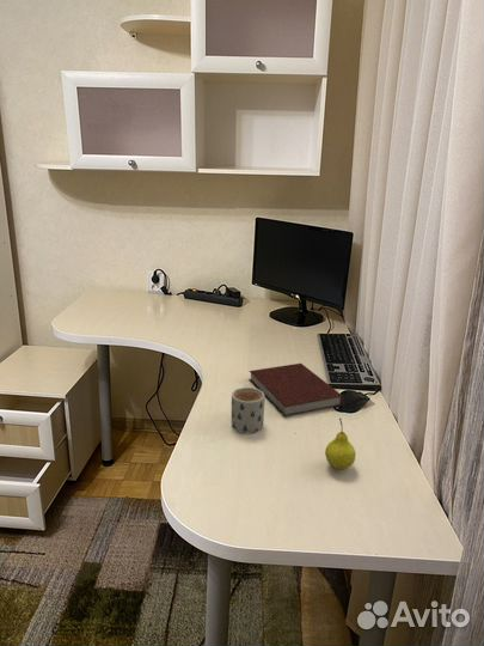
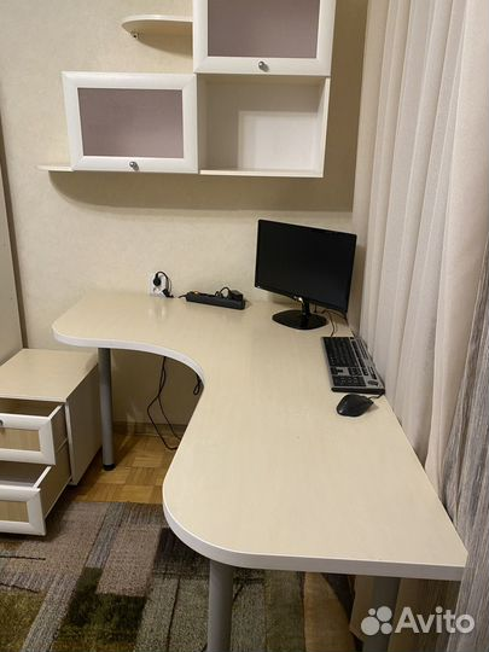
- notebook (293, 386)
- fruit (341, 445)
- mug (244, 407)
